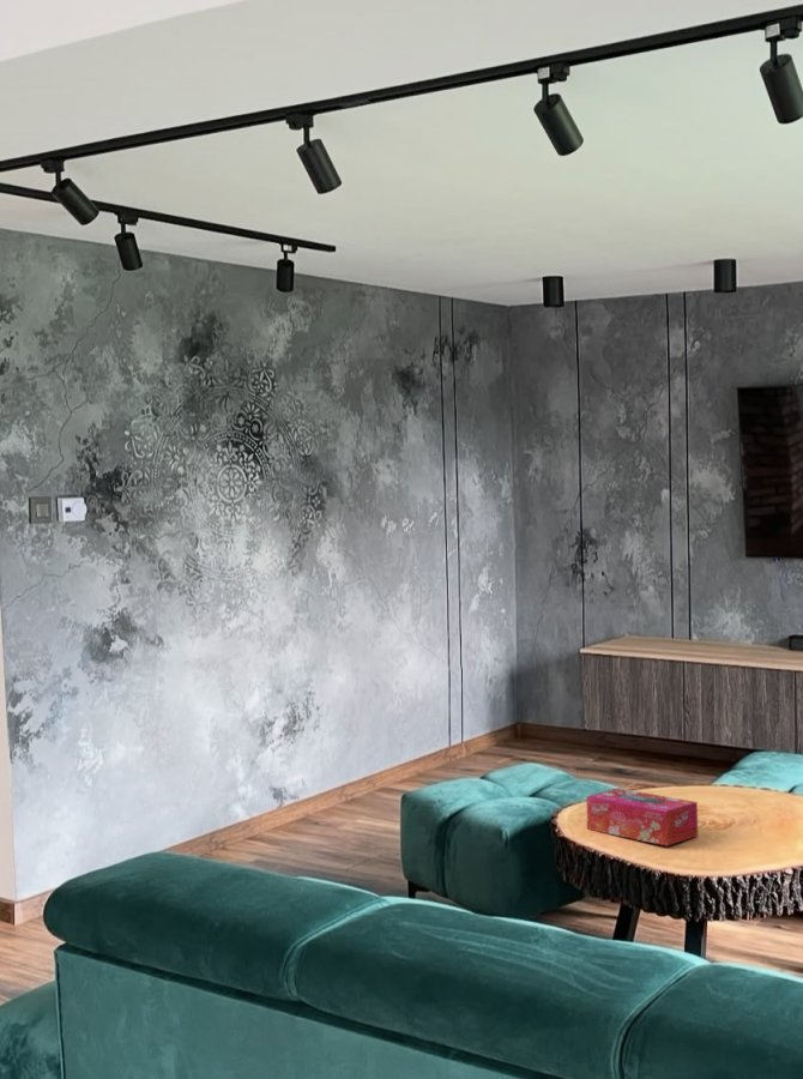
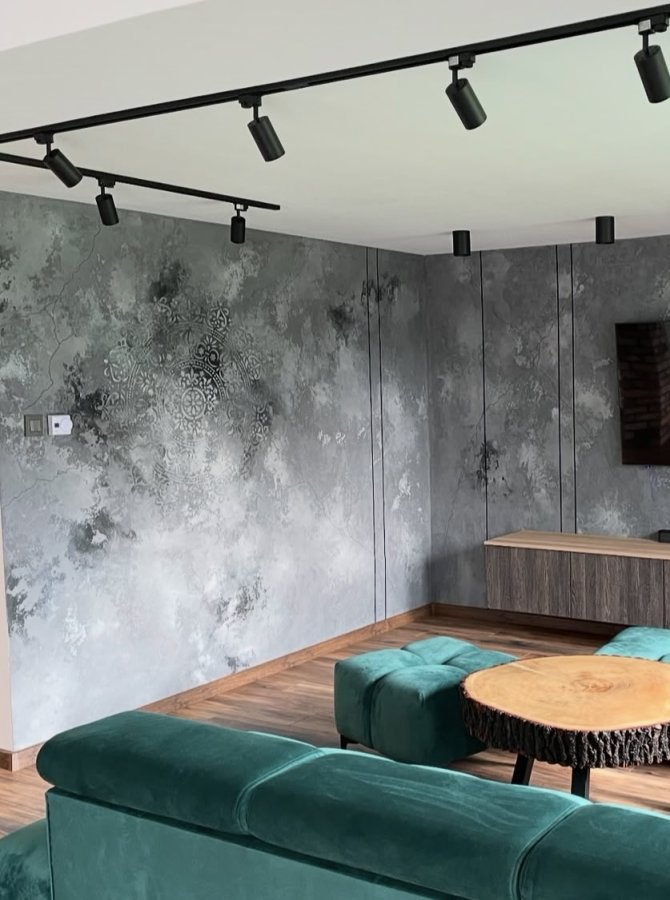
- tissue box (641, 815)
